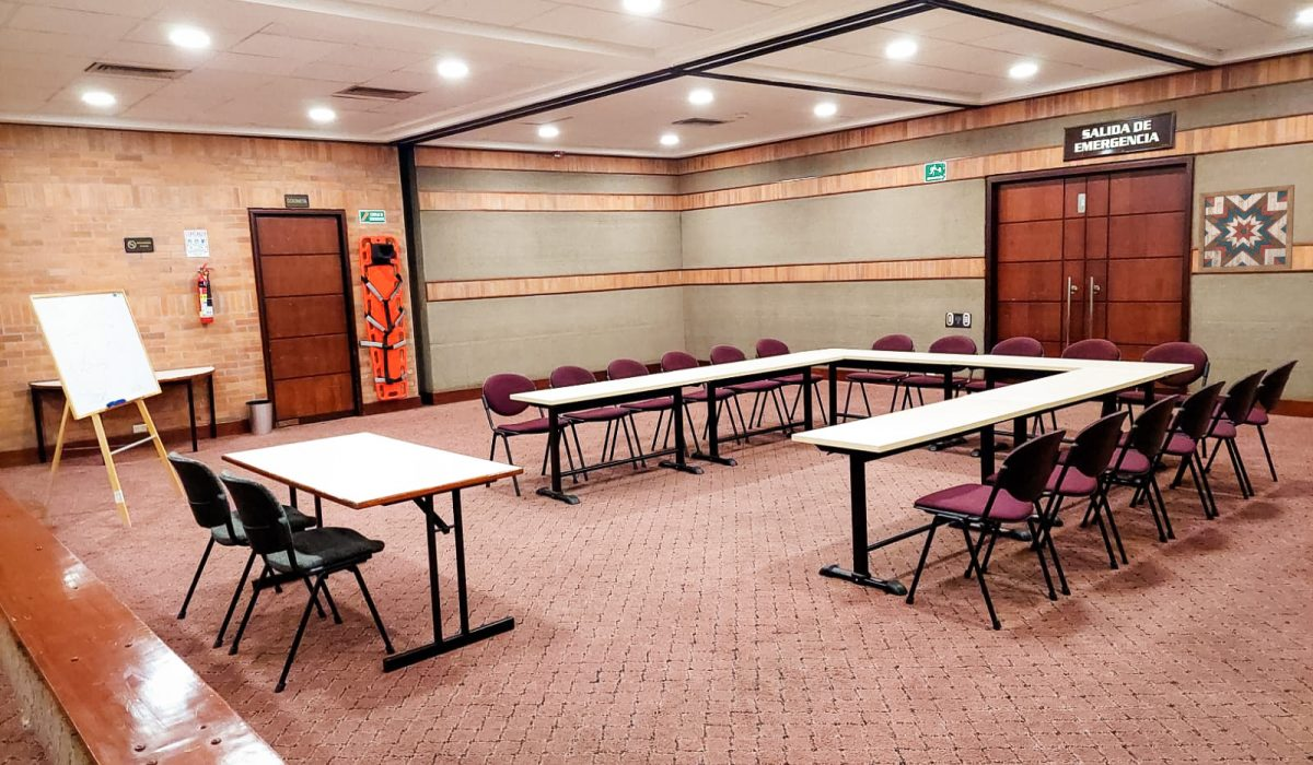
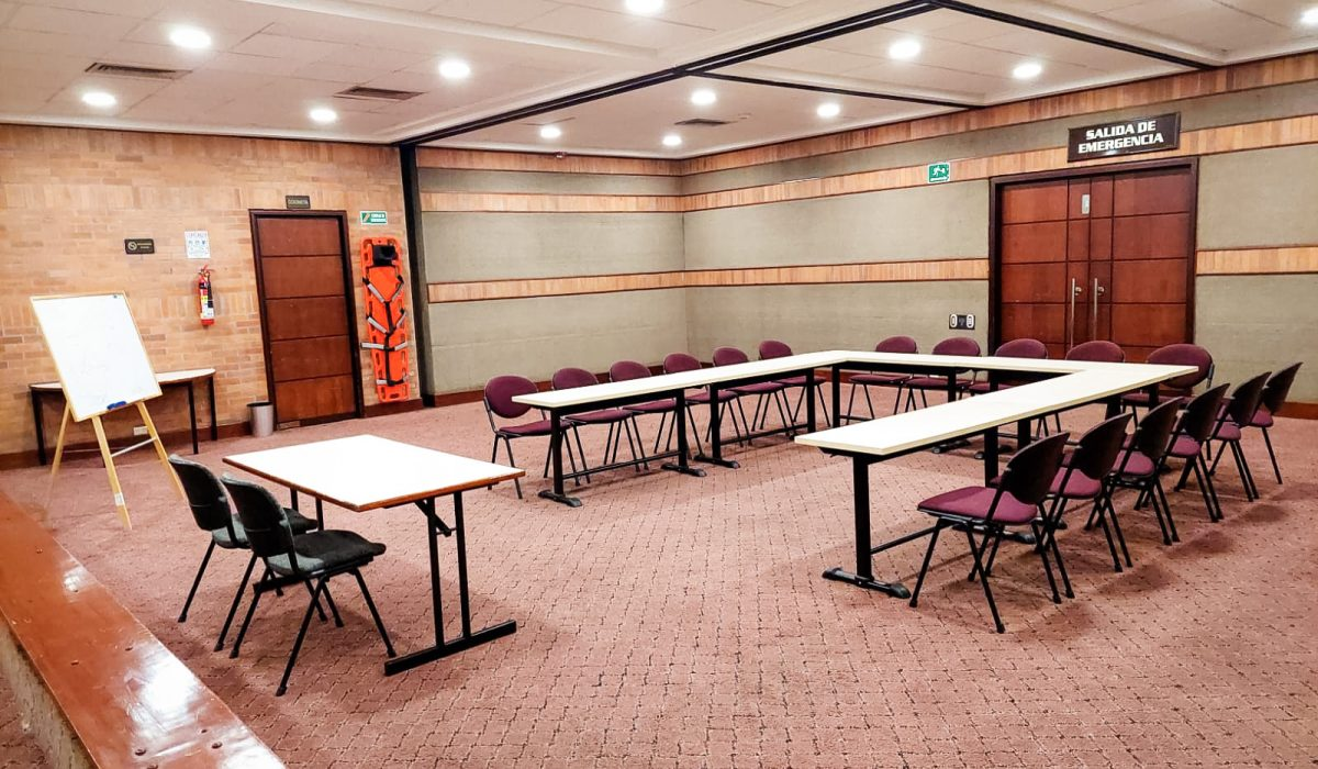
- wall art (1244, 229)
